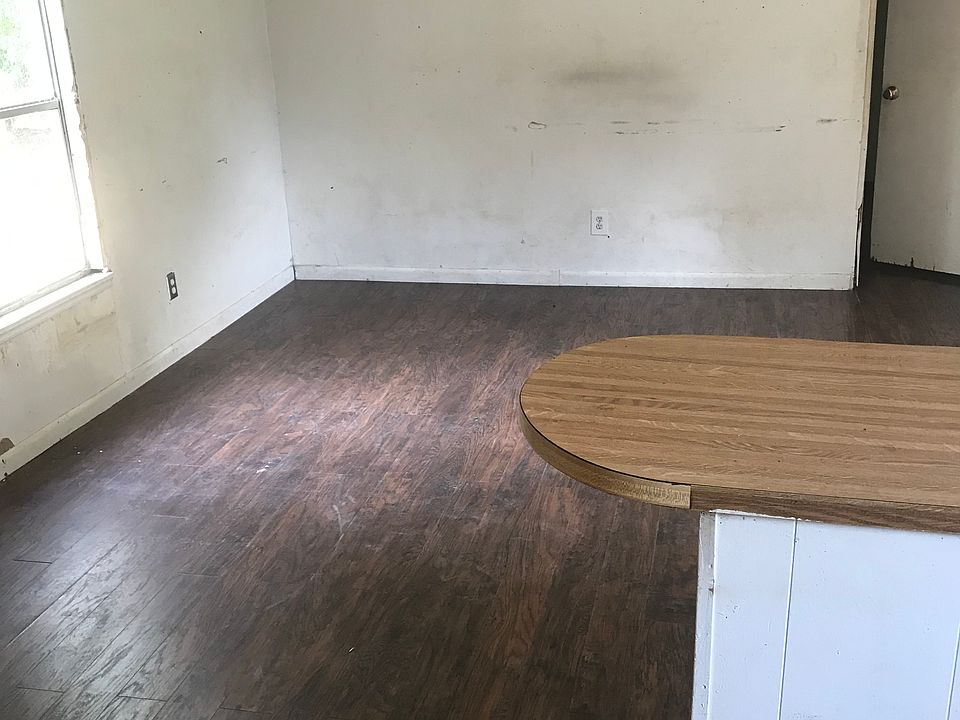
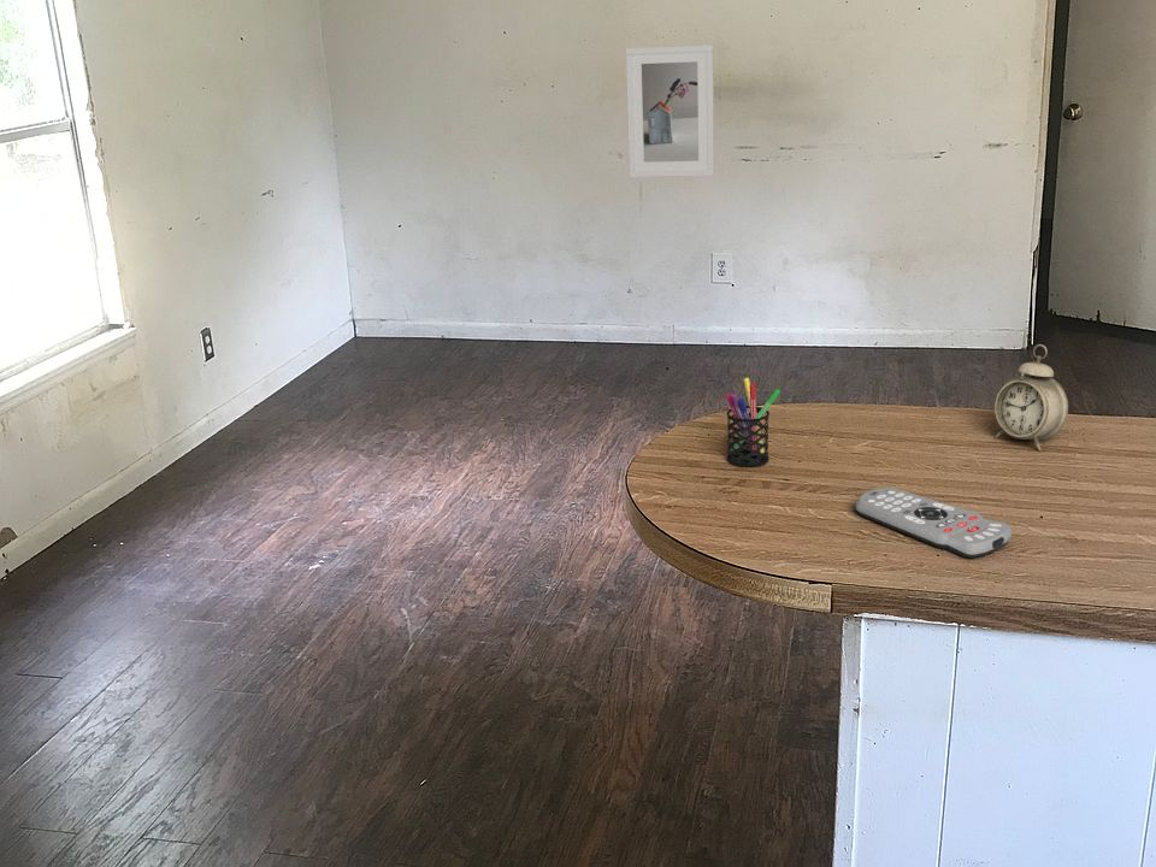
+ remote control (927, 520)
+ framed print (670, 112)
+ alarm clock (1031, 394)
+ pen holder (753, 419)
